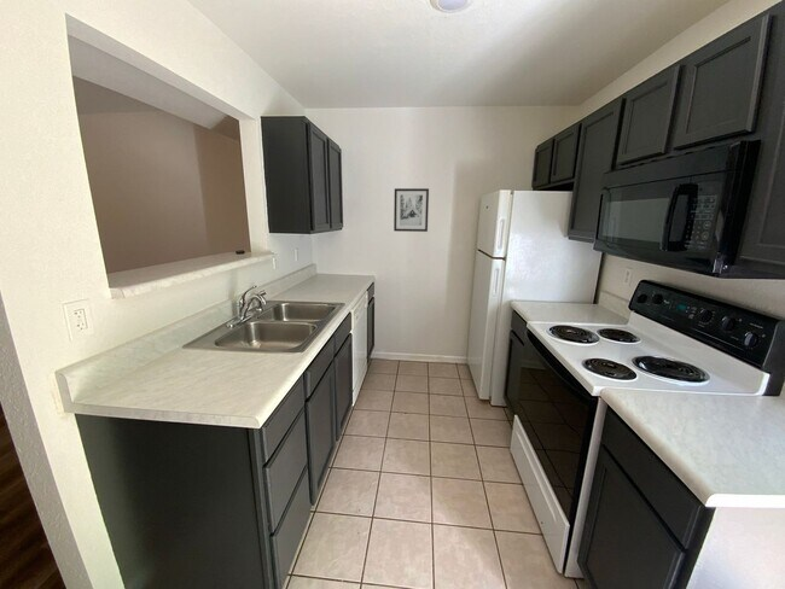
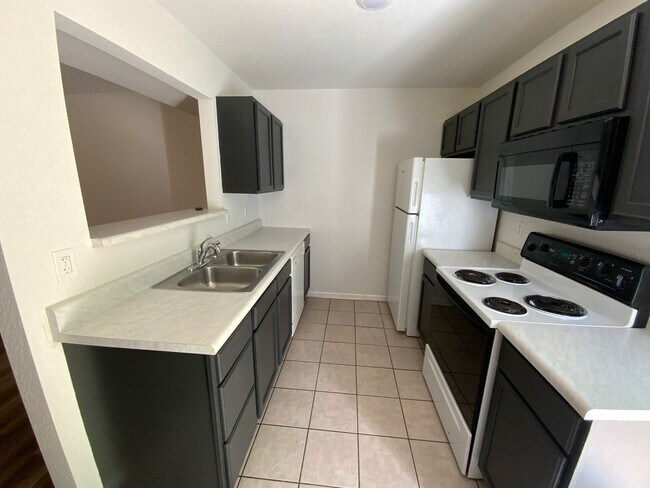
- wall art (411, 210)
